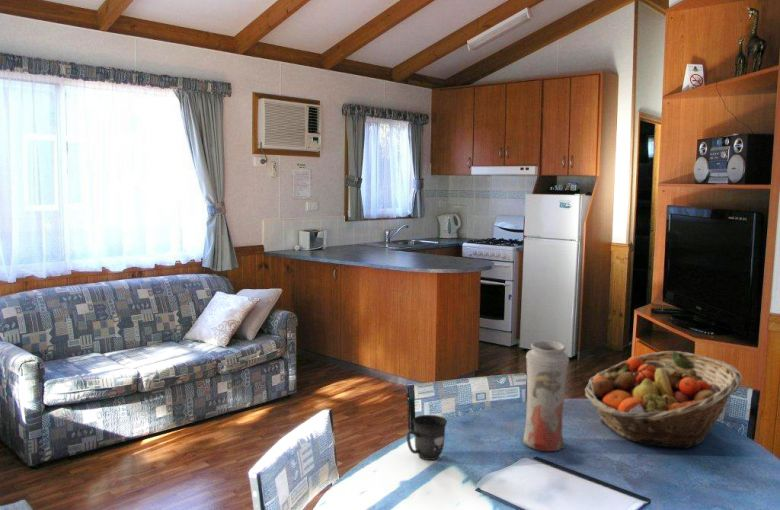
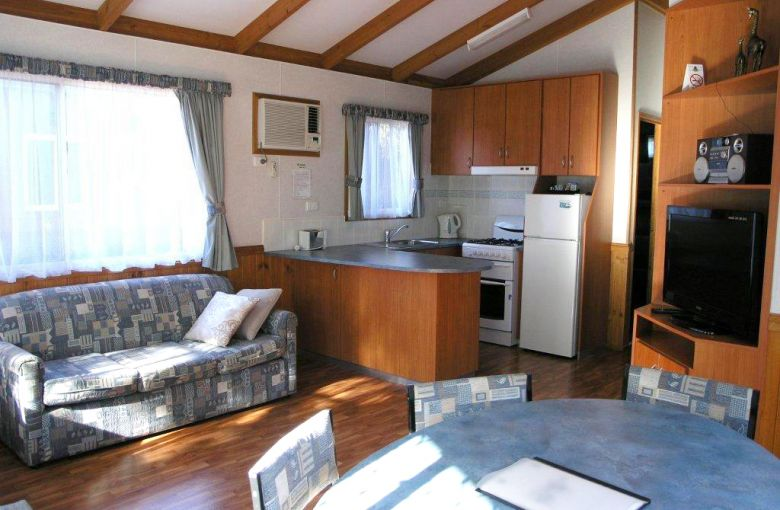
- fruit basket (658, 394)
- mug (424, 439)
- vase (545, 394)
